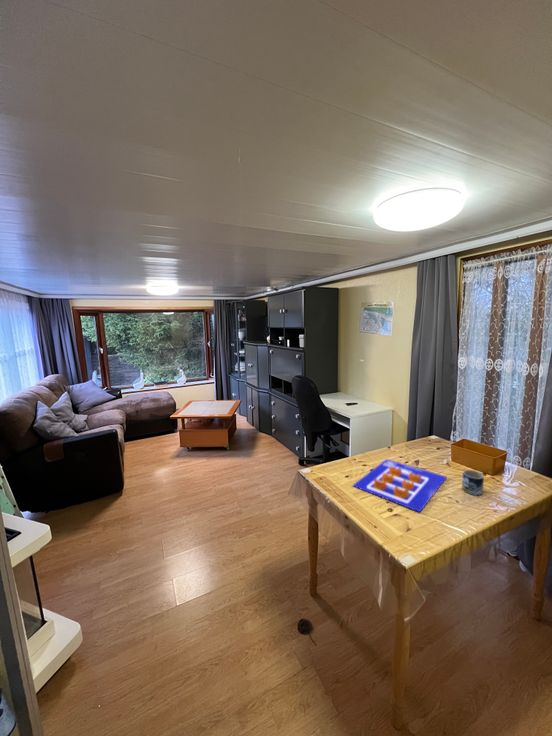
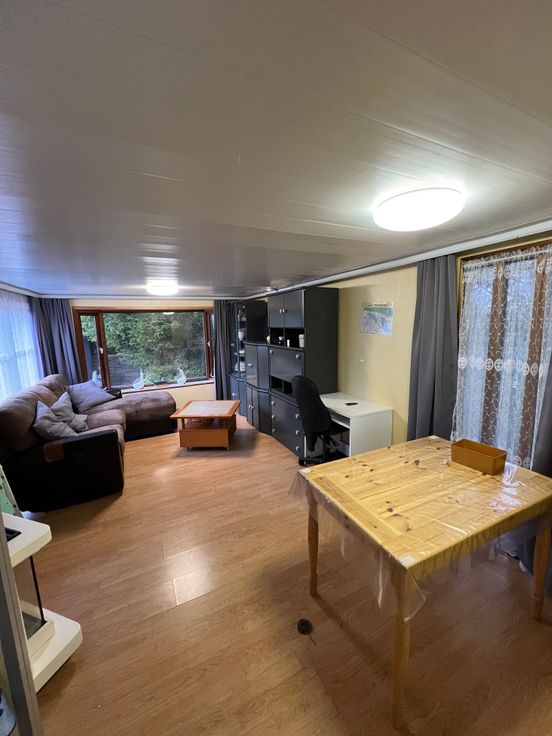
- mug (475, 481)
- poster (400, 477)
